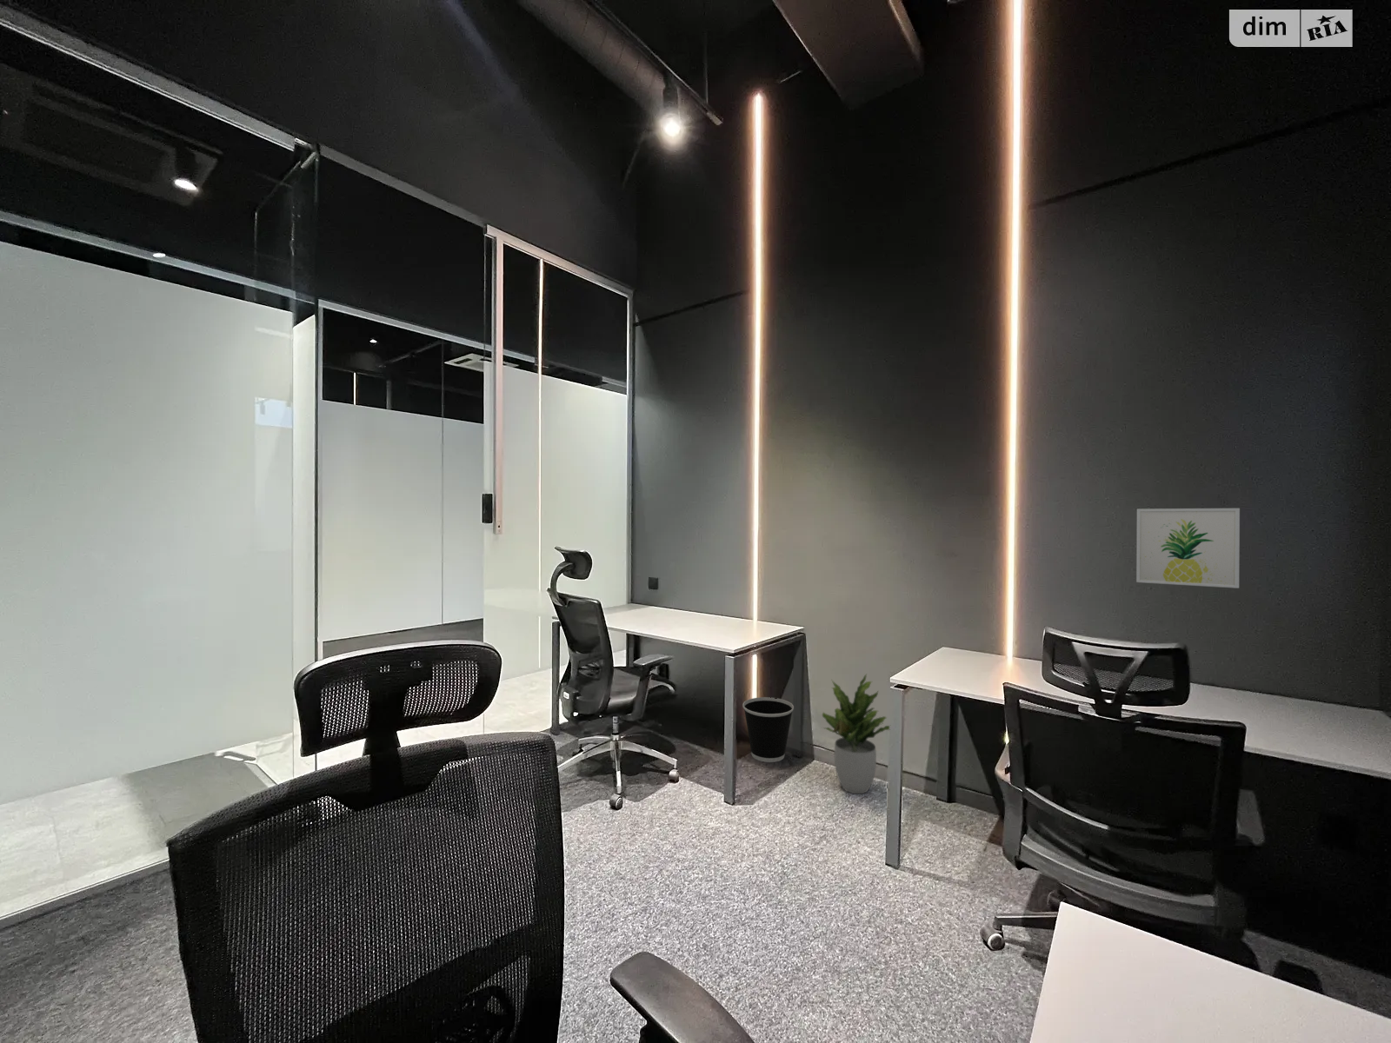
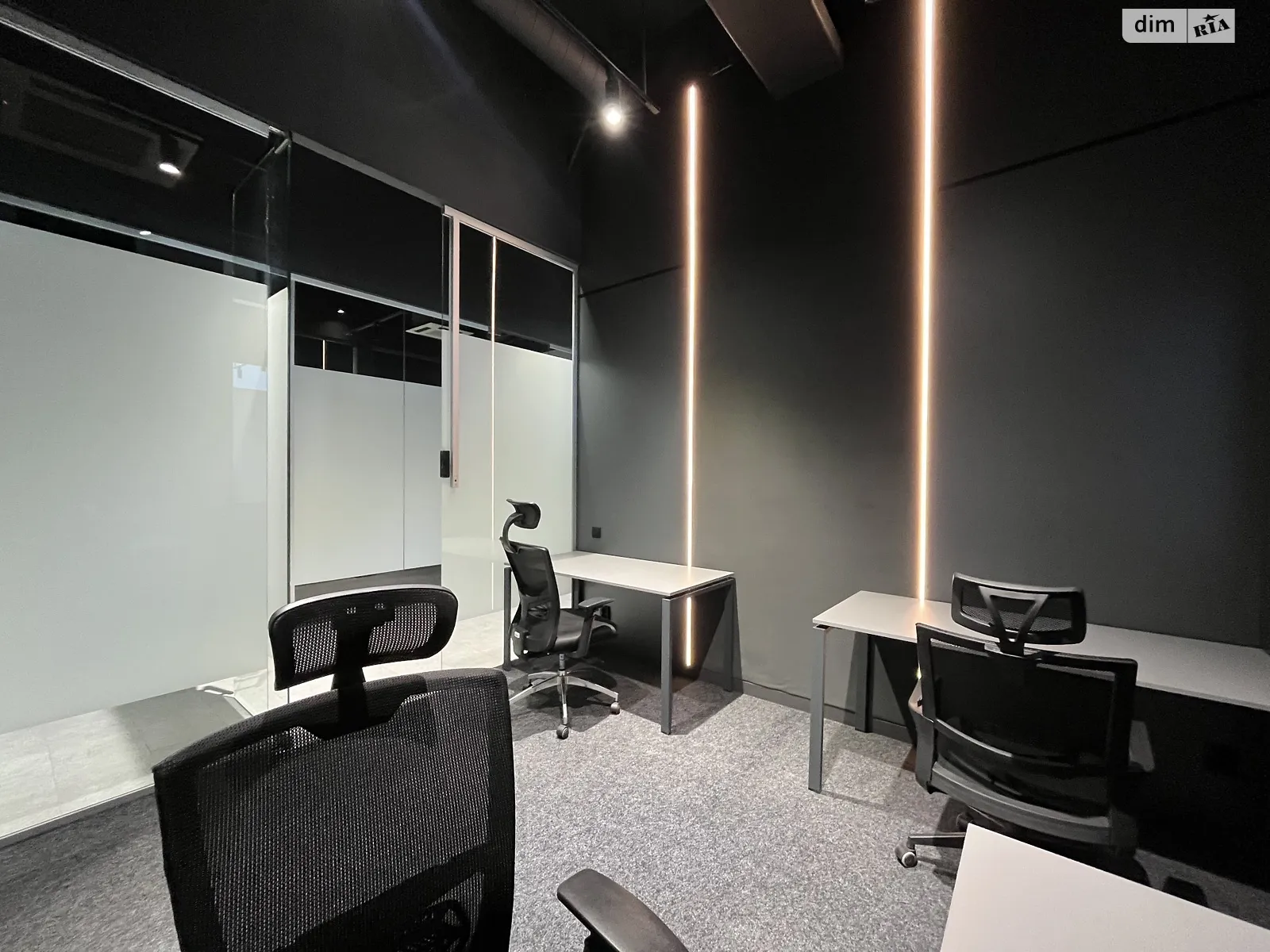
- wastebasket (768, 730)
- wall art (1185, 547)
- potted plant (852, 731)
